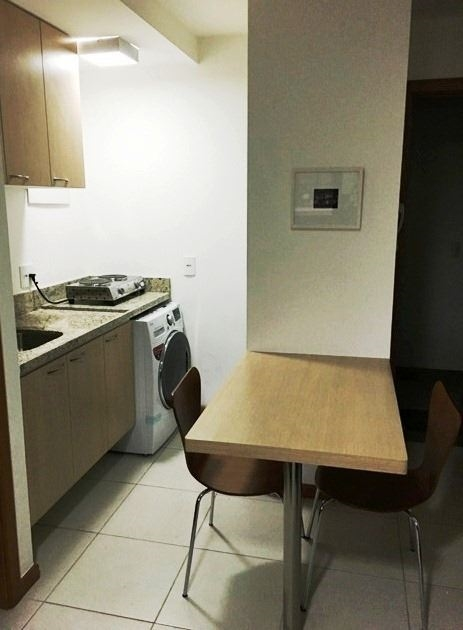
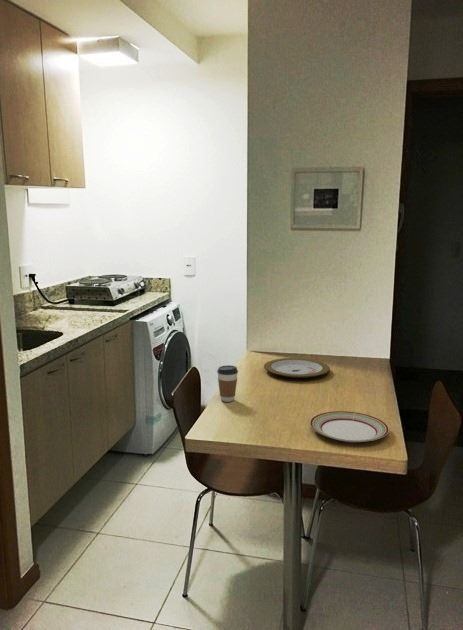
+ plate (348, 428)
+ coffee cup (227, 383)
+ plate (296, 369)
